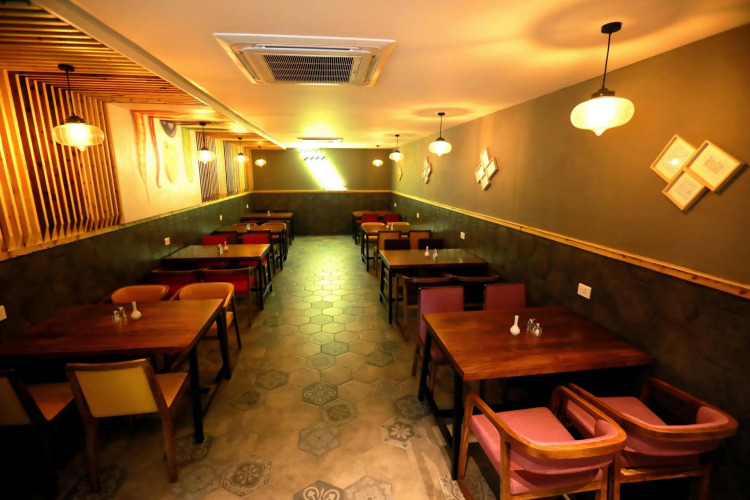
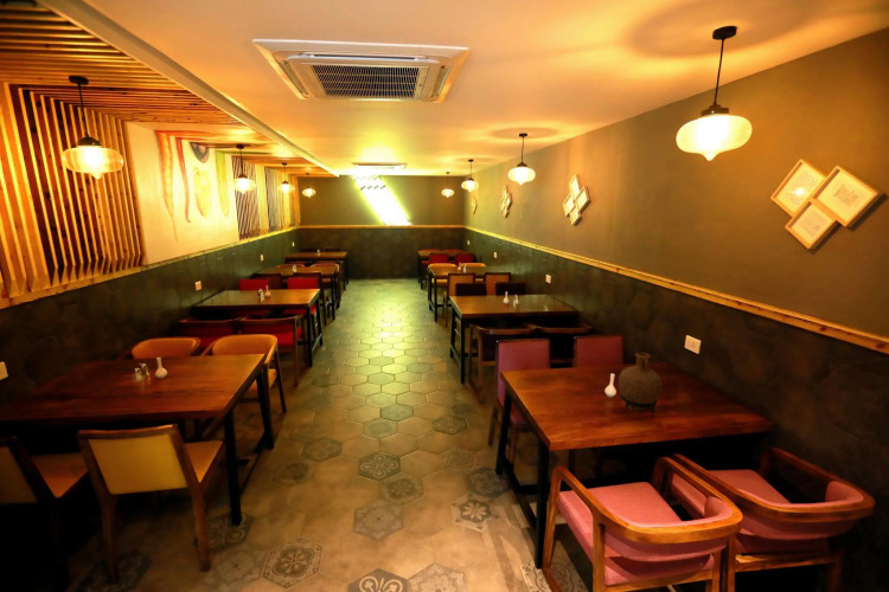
+ vase (639, 385)
